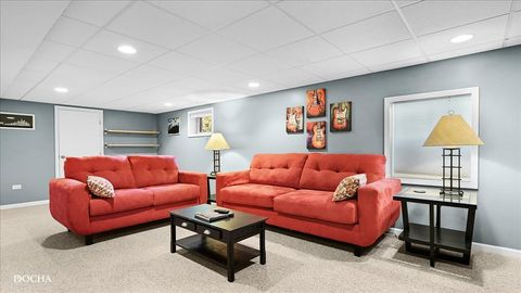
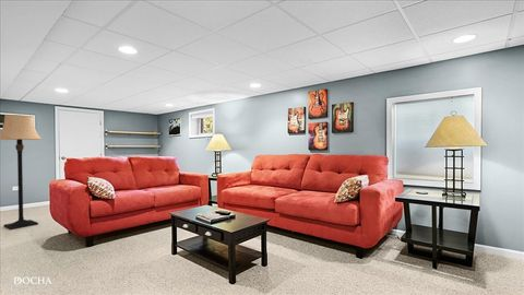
+ lamp (20, 170)
